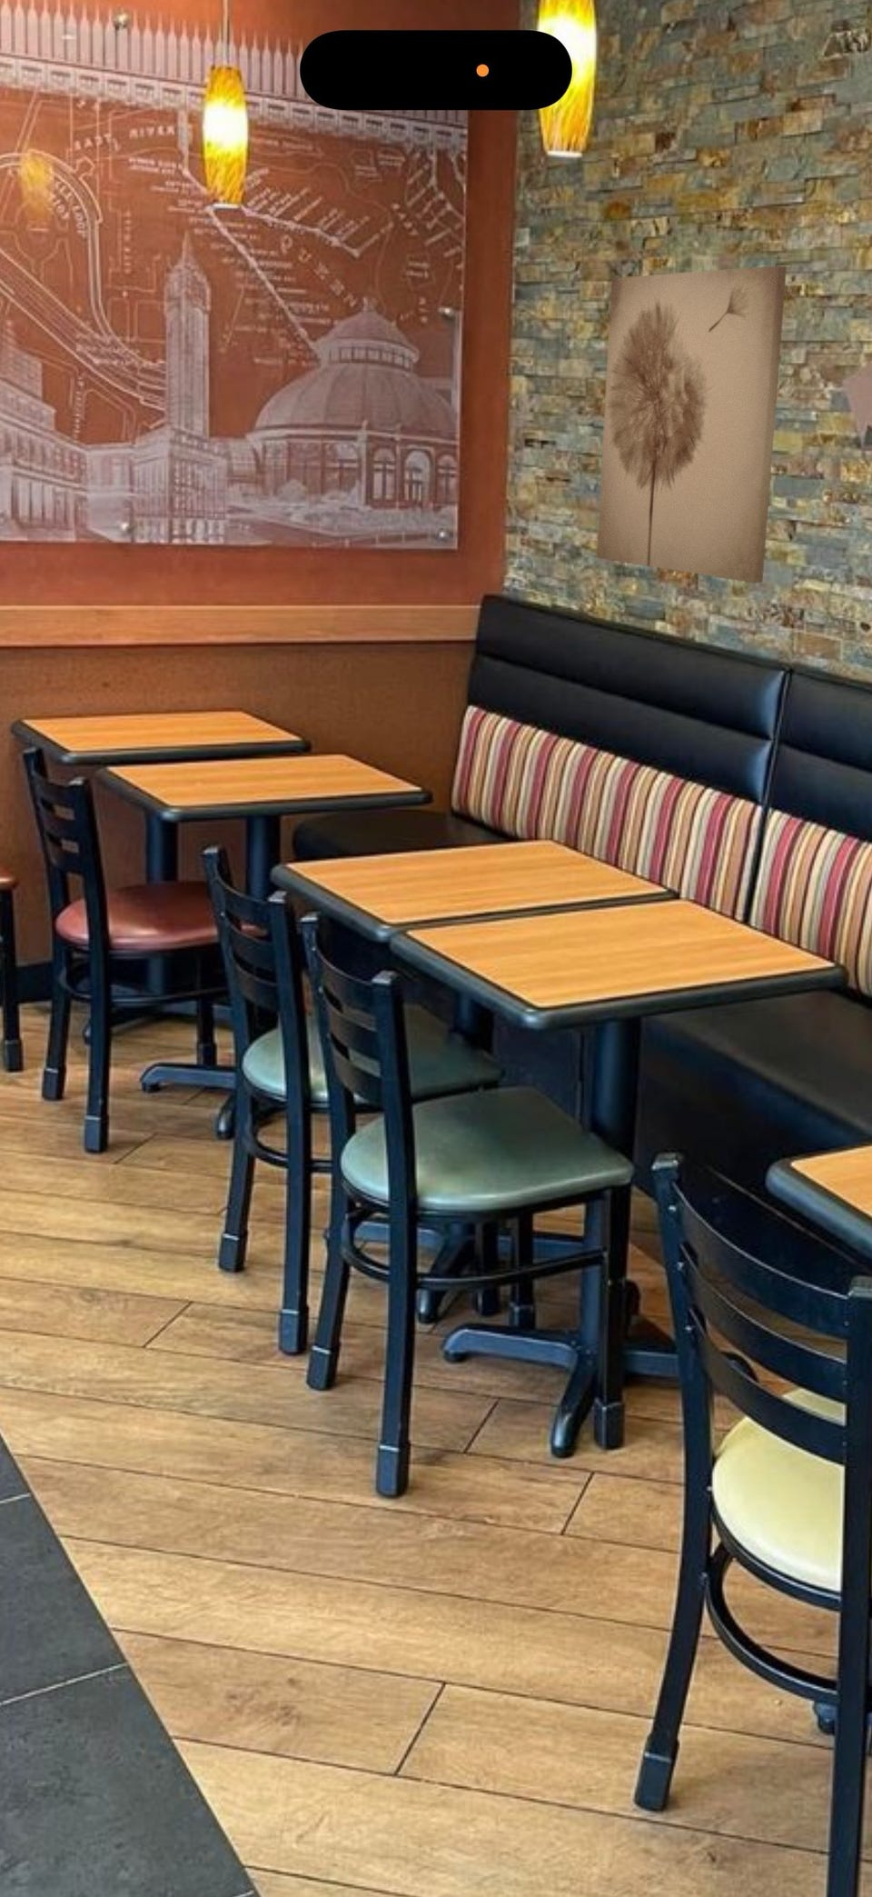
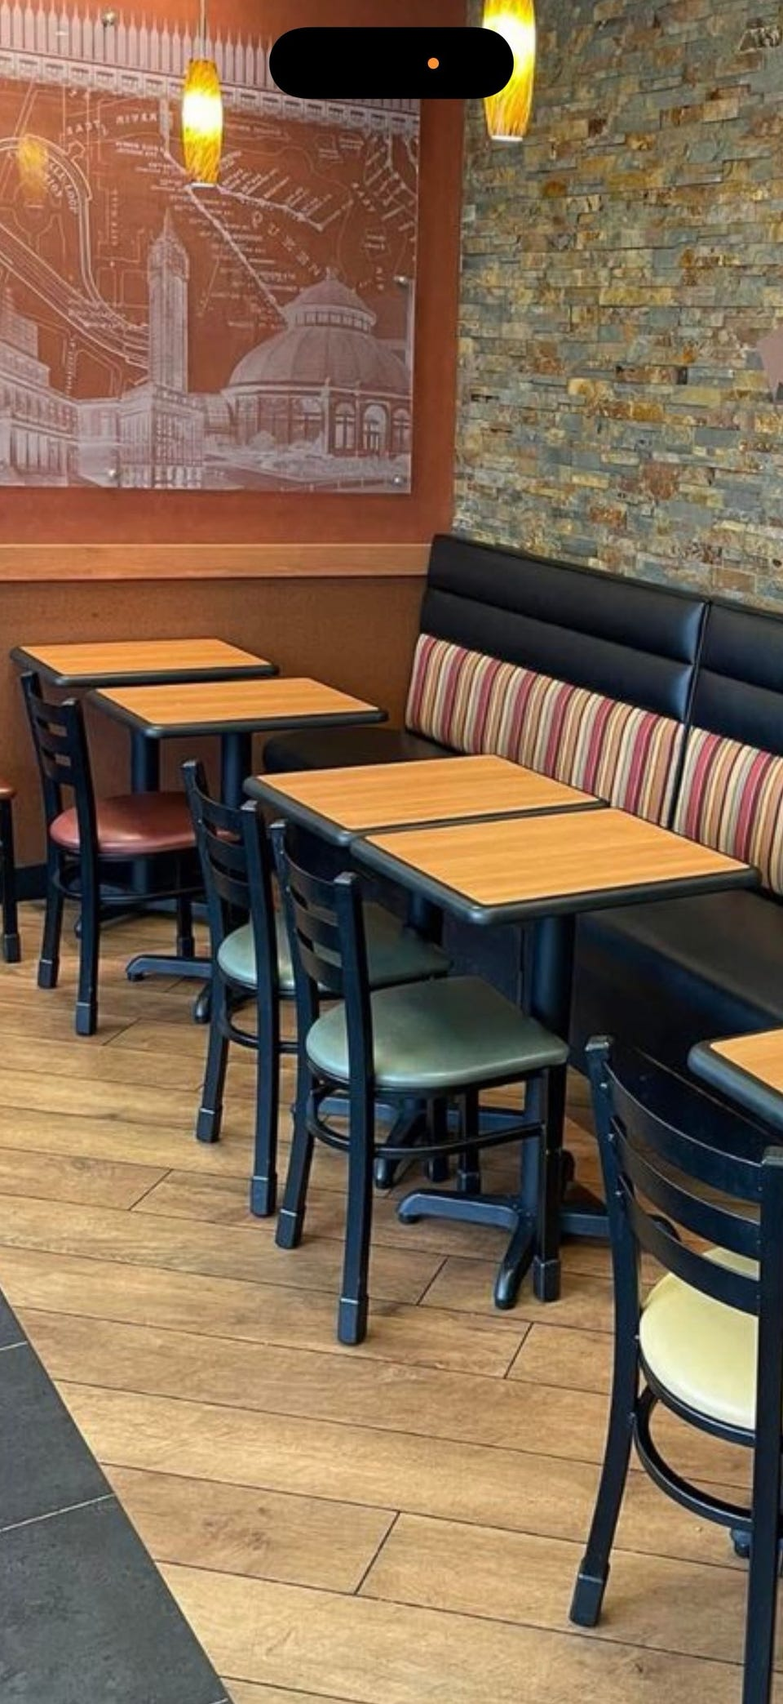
- wall art (683, 423)
